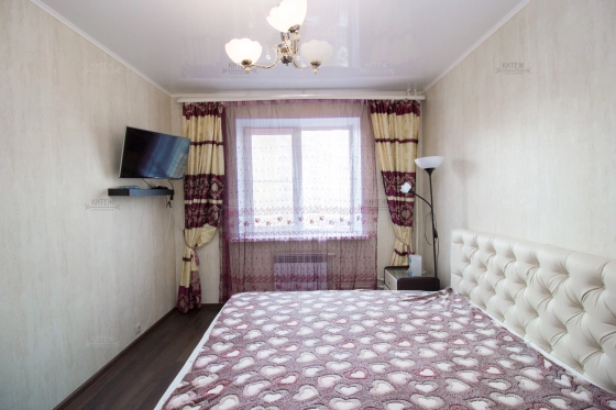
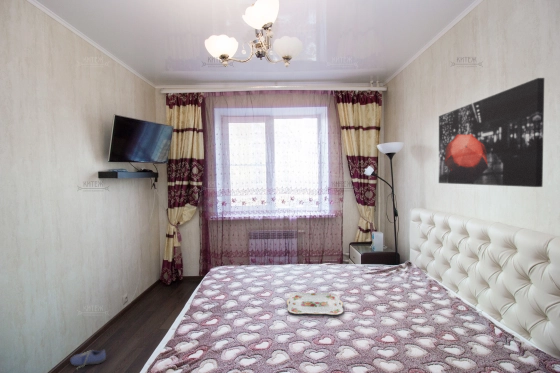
+ shoe (87, 355)
+ serving tray (314, 303)
+ wall art (478, 143)
